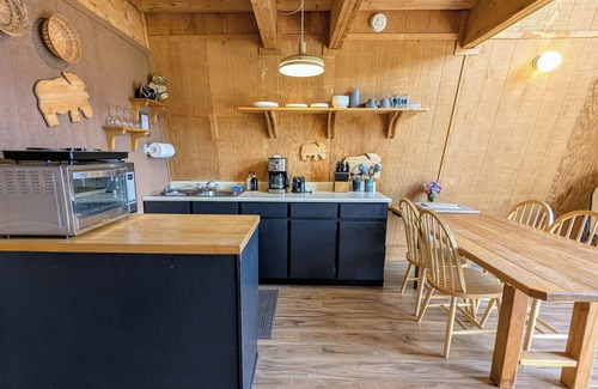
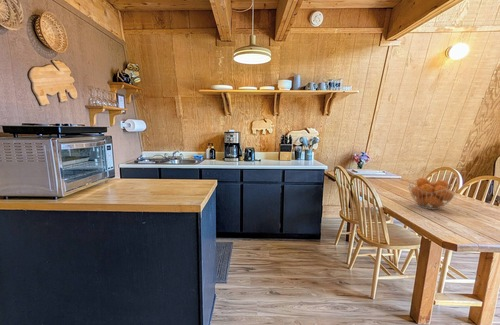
+ fruit basket (430, 192)
